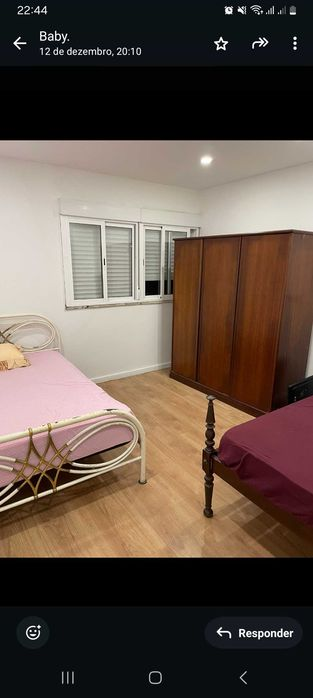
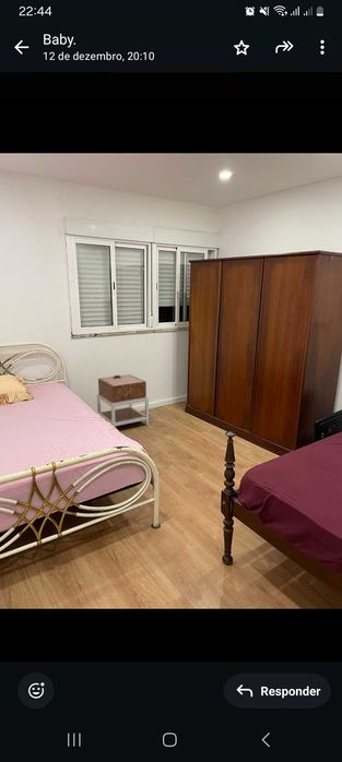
+ nightstand (121, 401)
